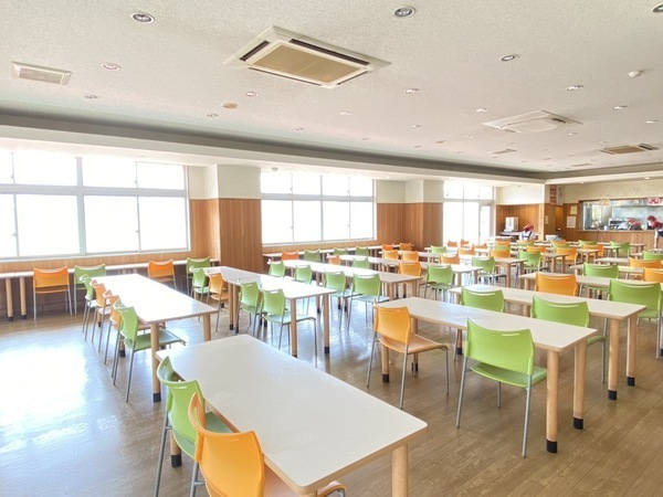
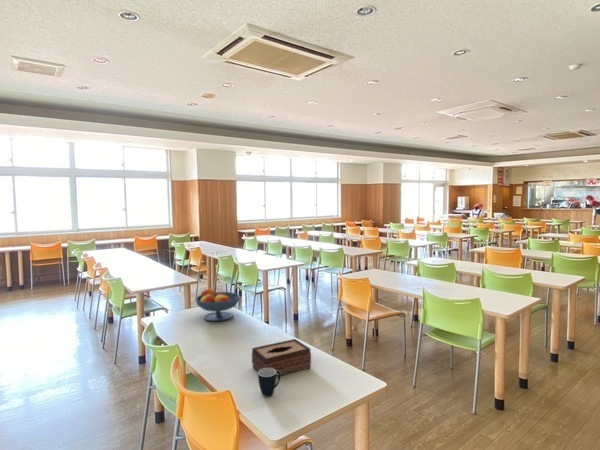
+ fruit bowl (218, 303)
+ tissue box (281, 358)
+ mug (270, 382)
